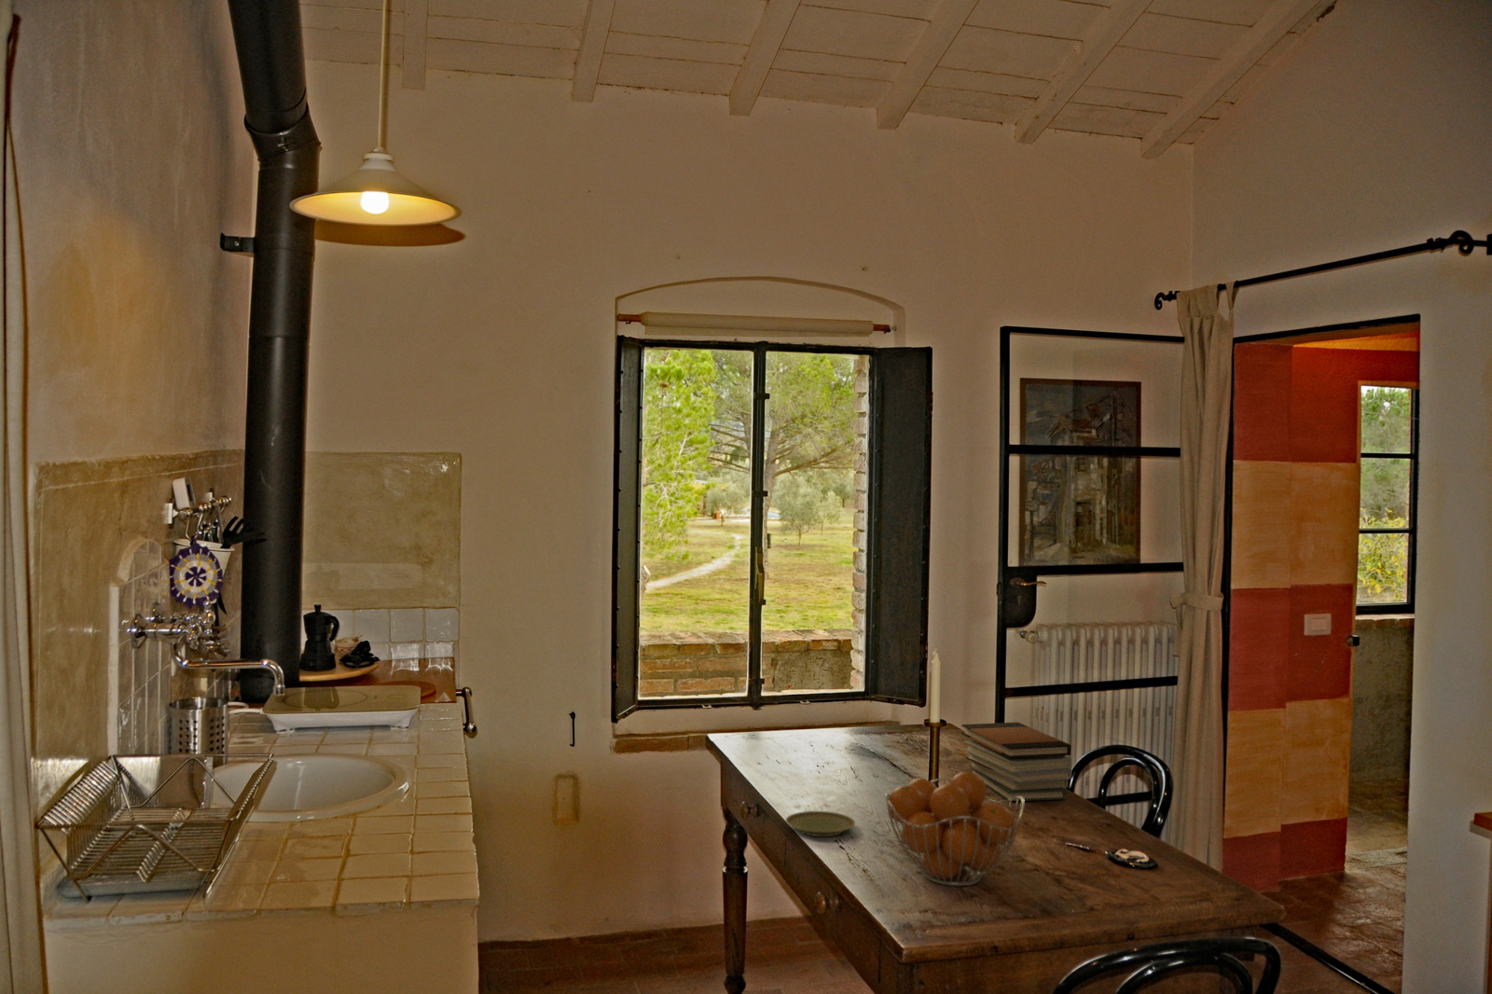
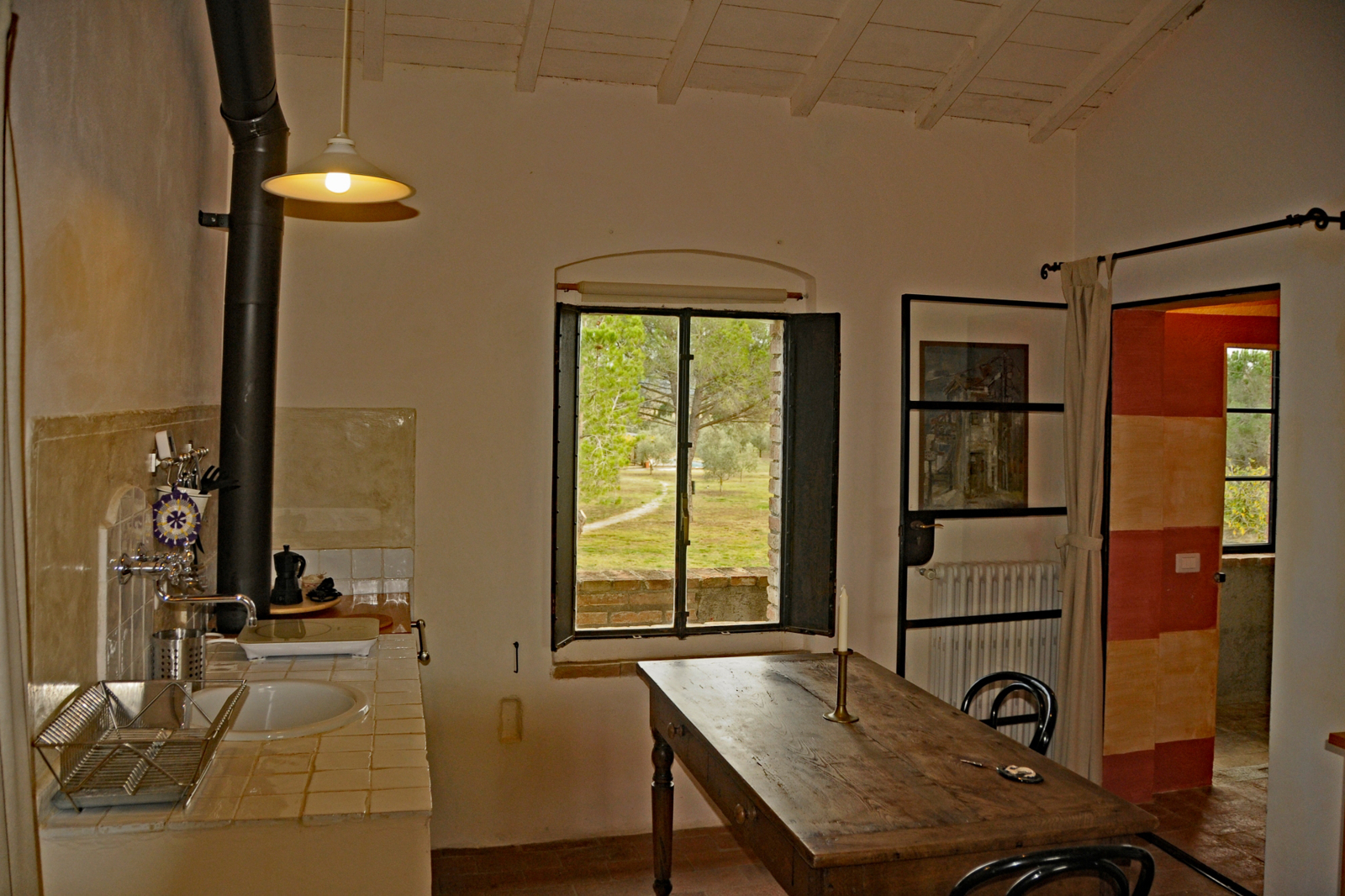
- fruit basket (953, 826)
- plate (820, 825)
- book stack (1015, 760)
